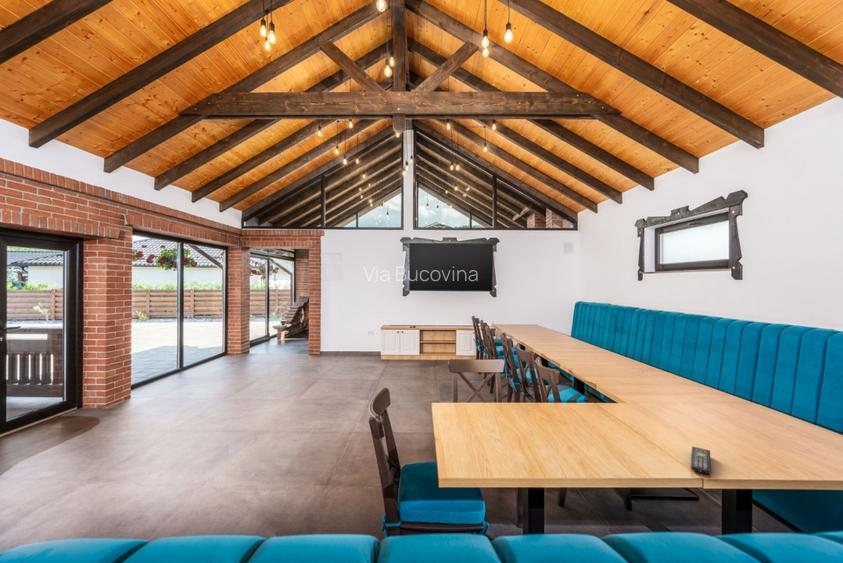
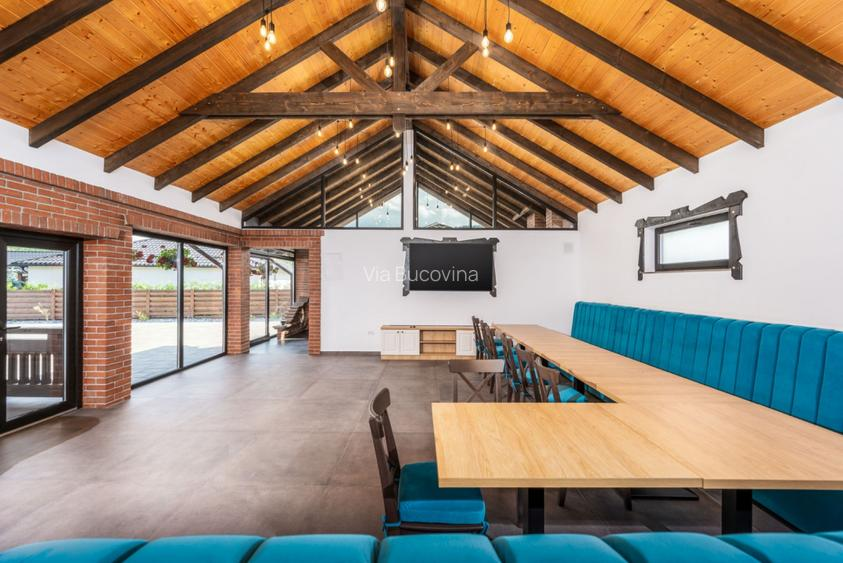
- remote control (700, 459)
